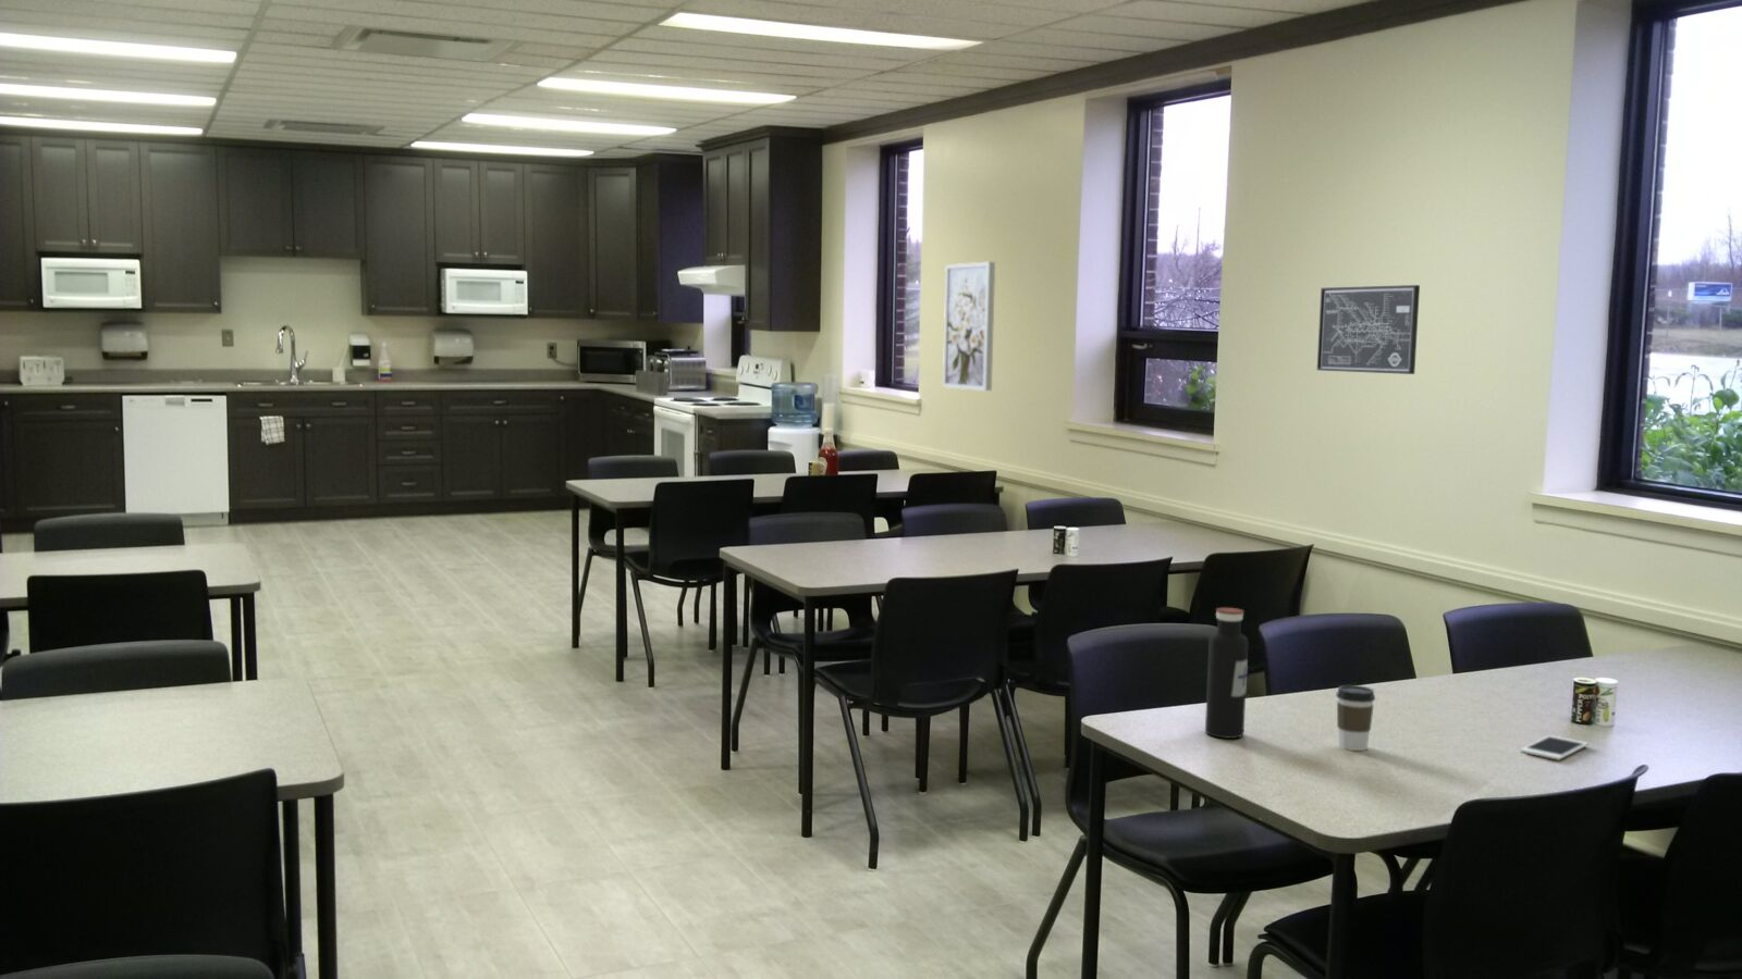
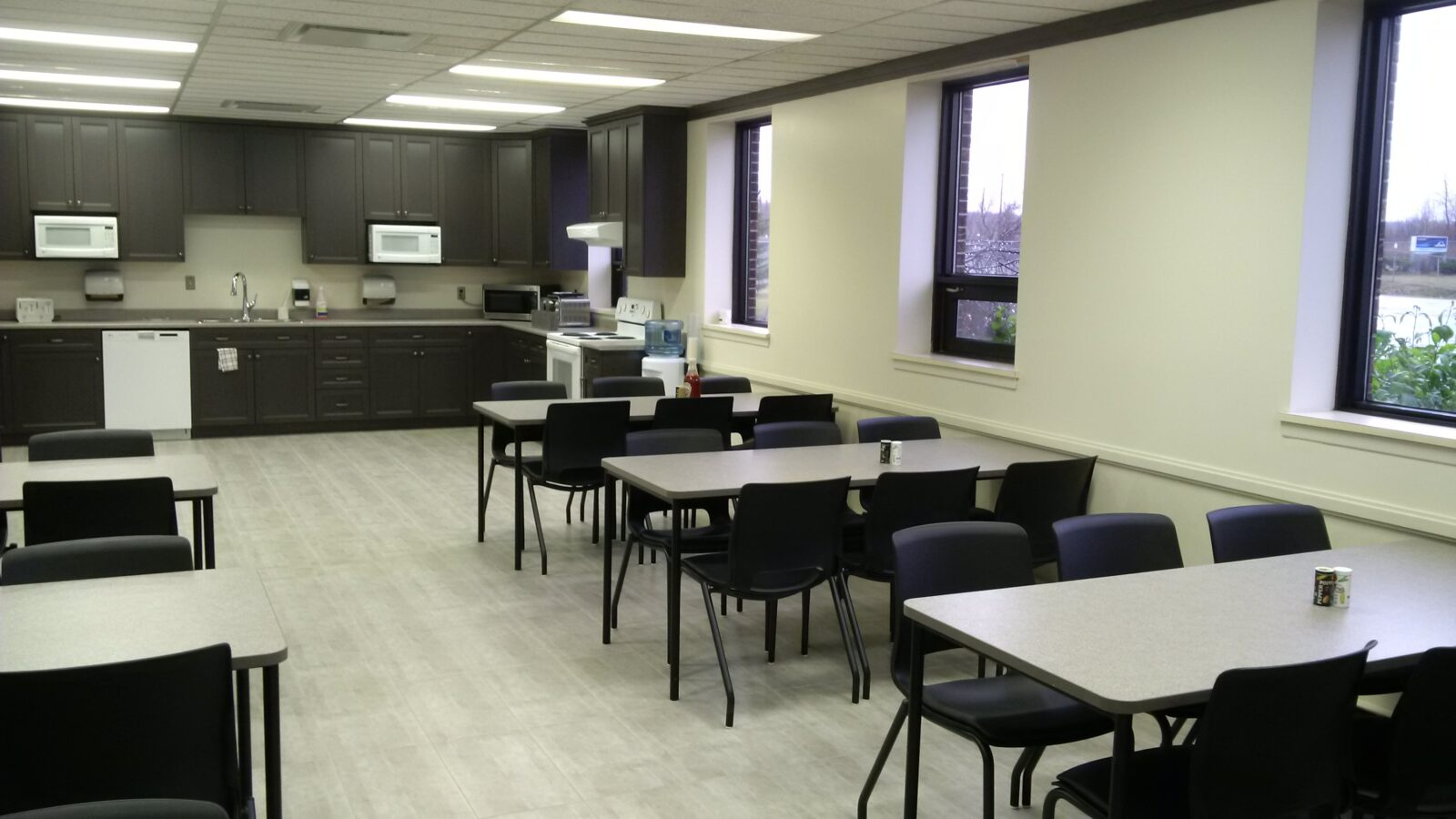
- coffee cup (1353, 718)
- wall art (968, 326)
- wall art (1365, 329)
- water bottle (1228, 671)
- cell phone (1554, 747)
